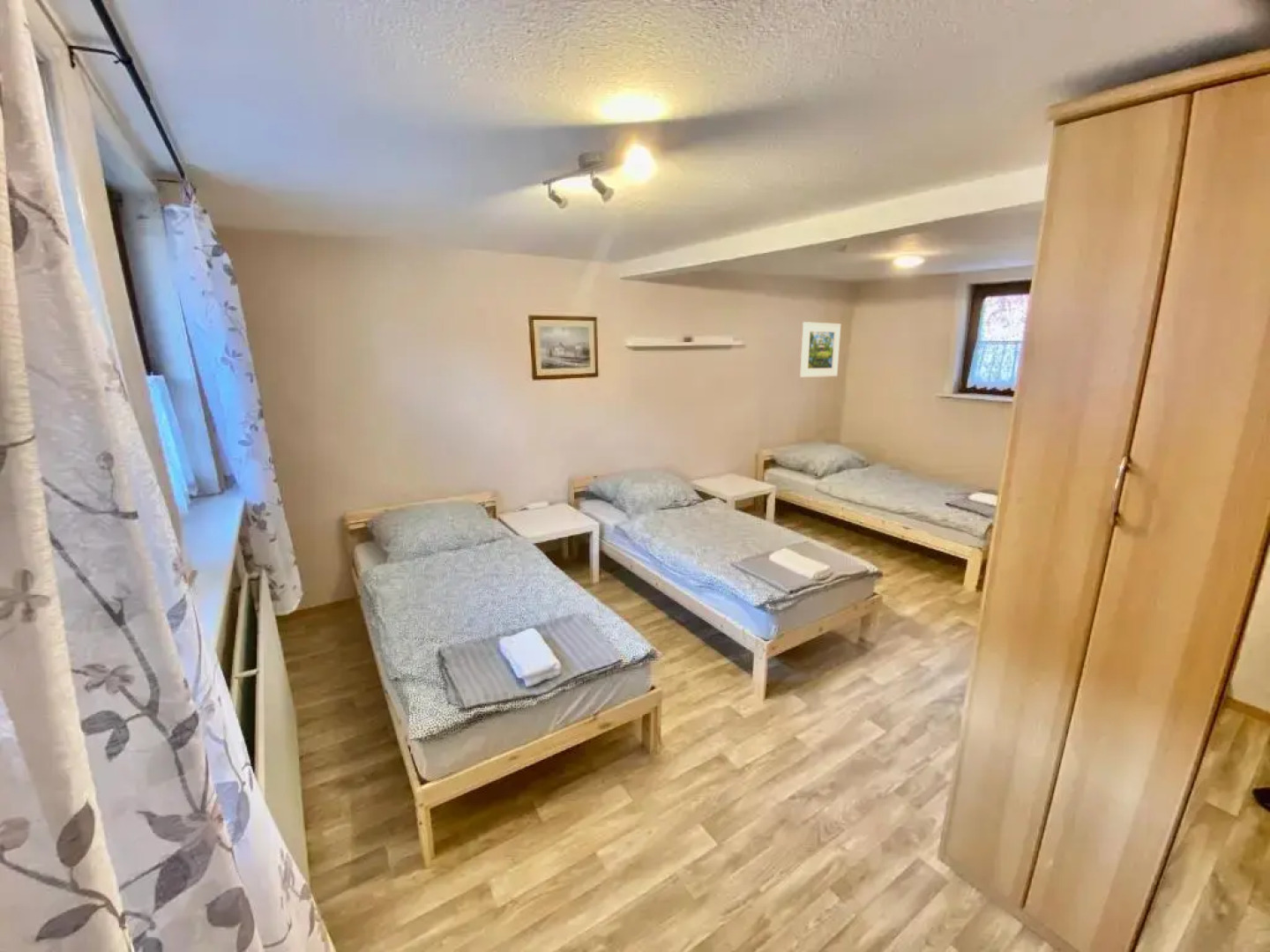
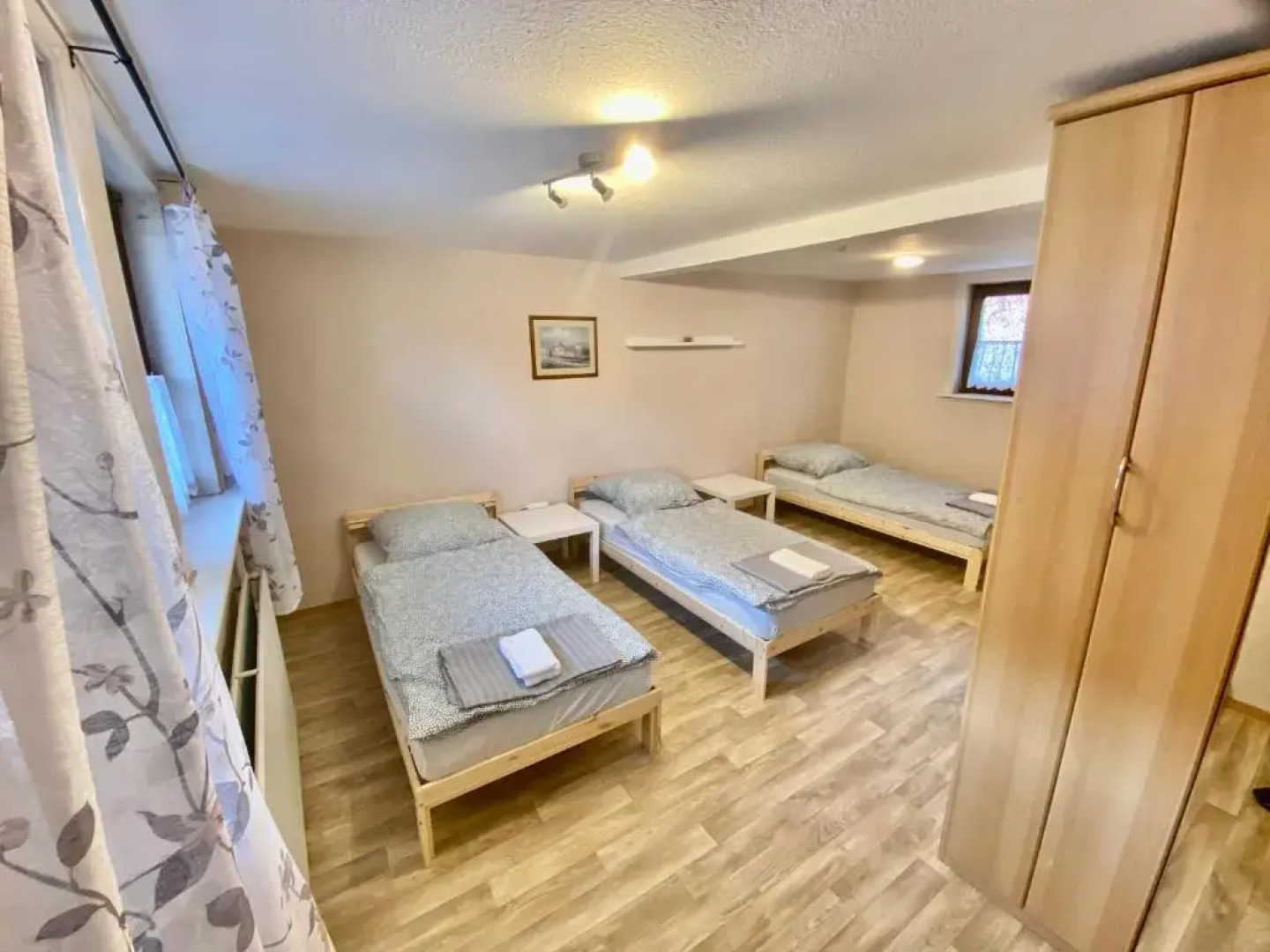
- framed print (820, 350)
